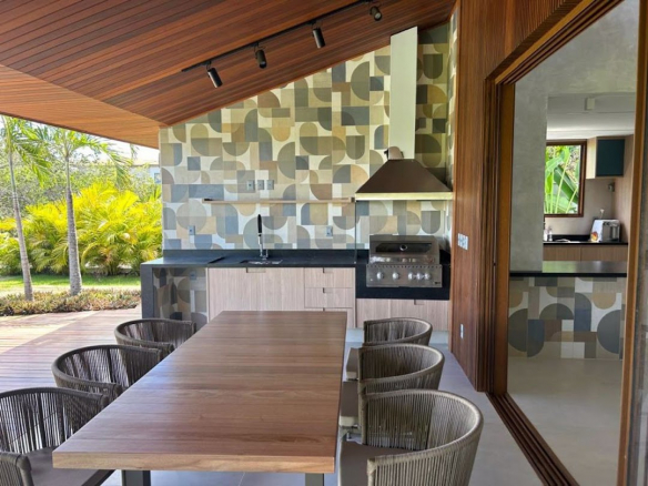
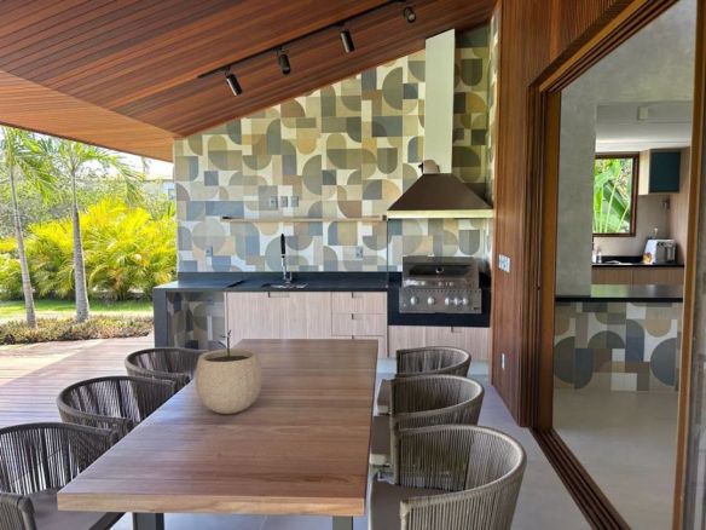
+ plant pot (228, 370)
